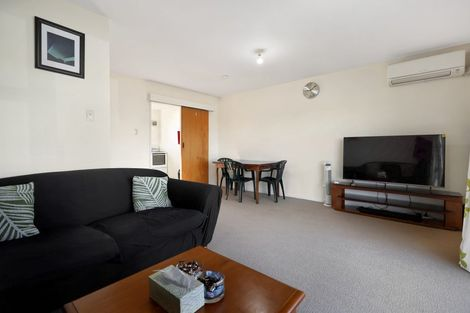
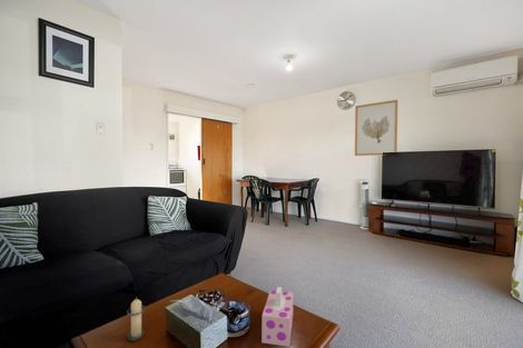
+ tissue box (278, 308)
+ candle (136, 316)
+ wall art (375, 129)
